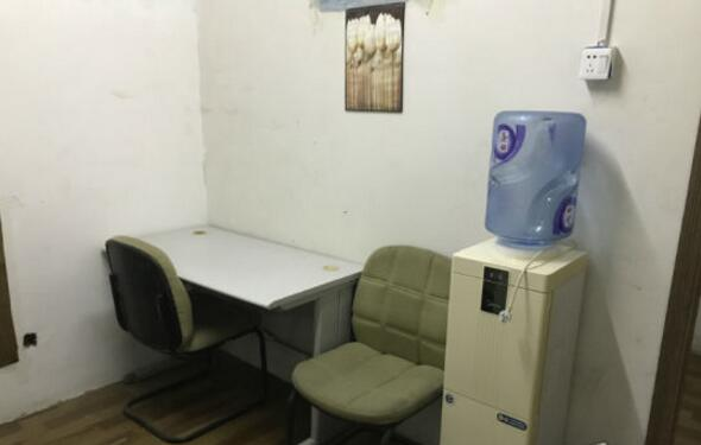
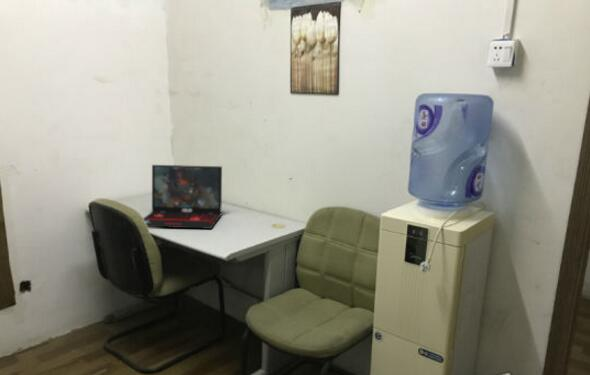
+ laptop (180, 195)
